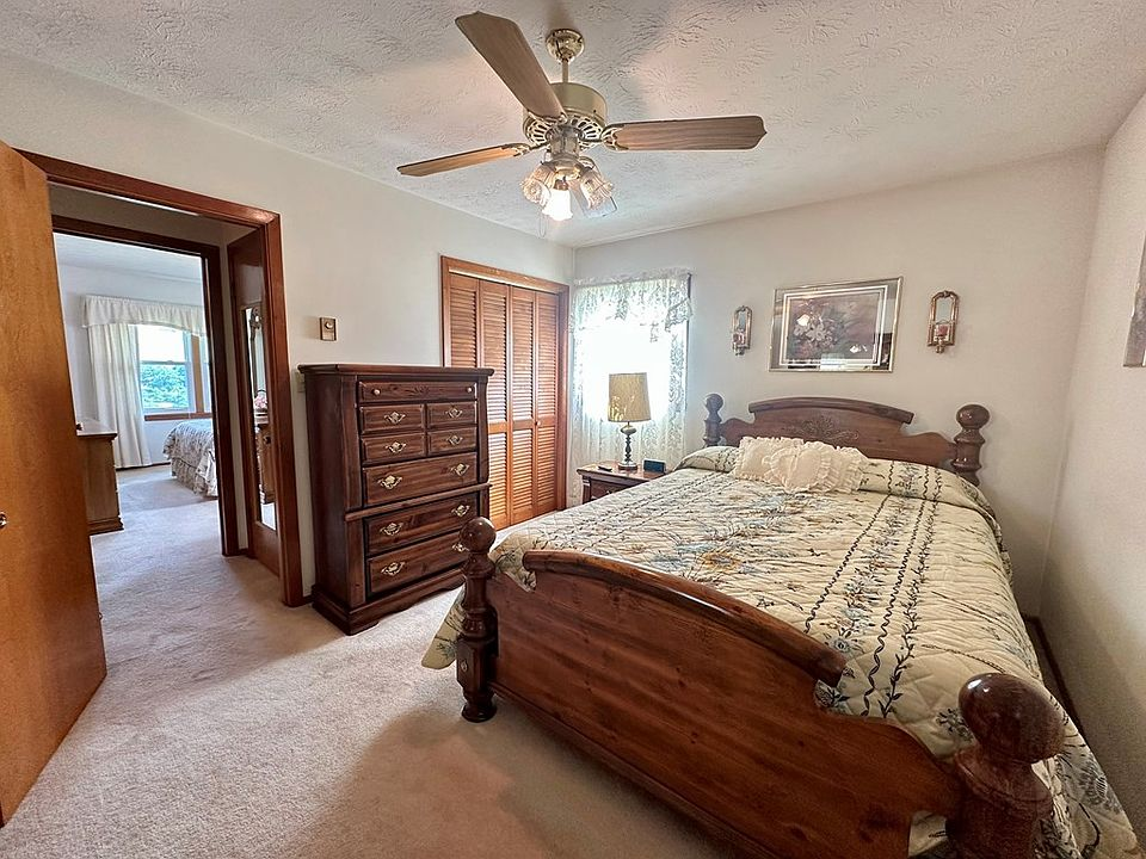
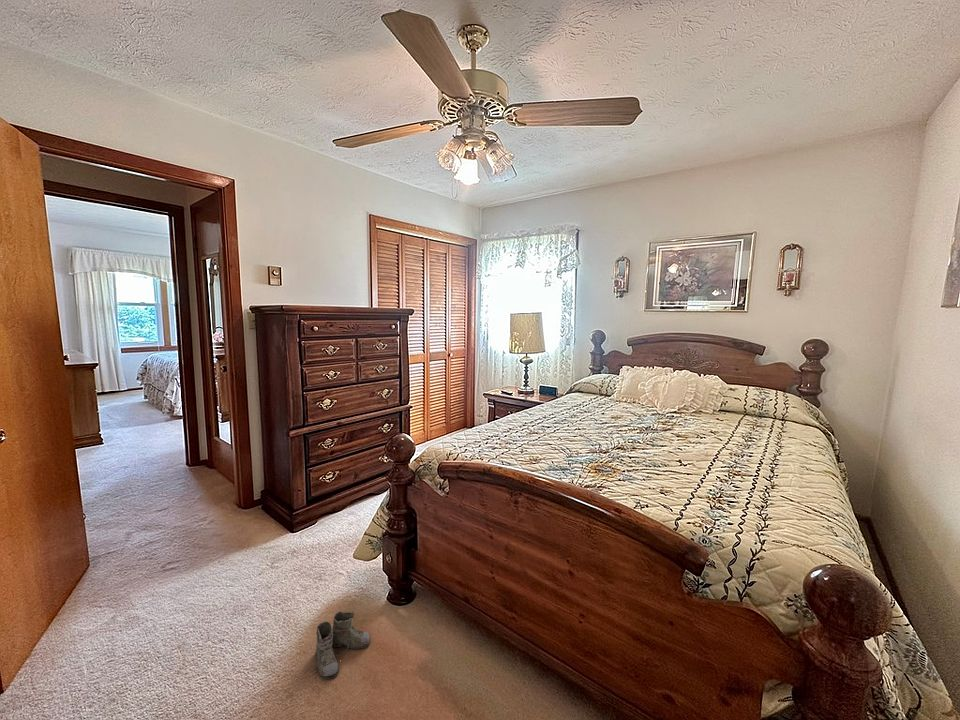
+ boots (338, 639)
